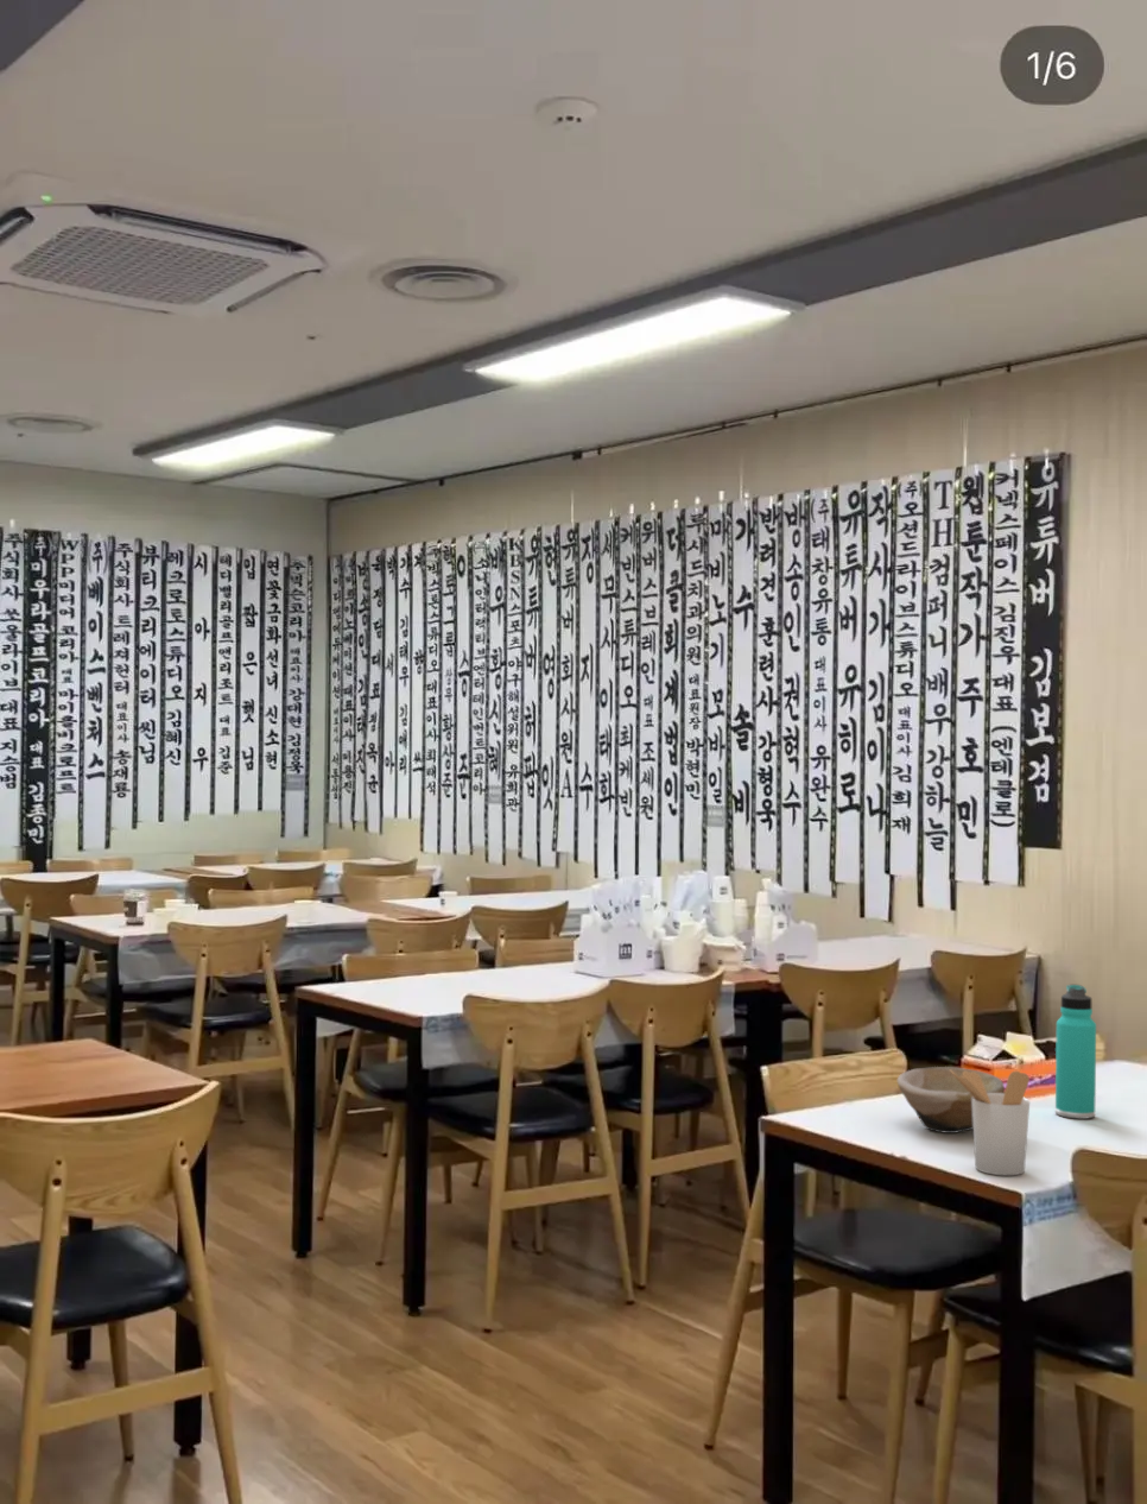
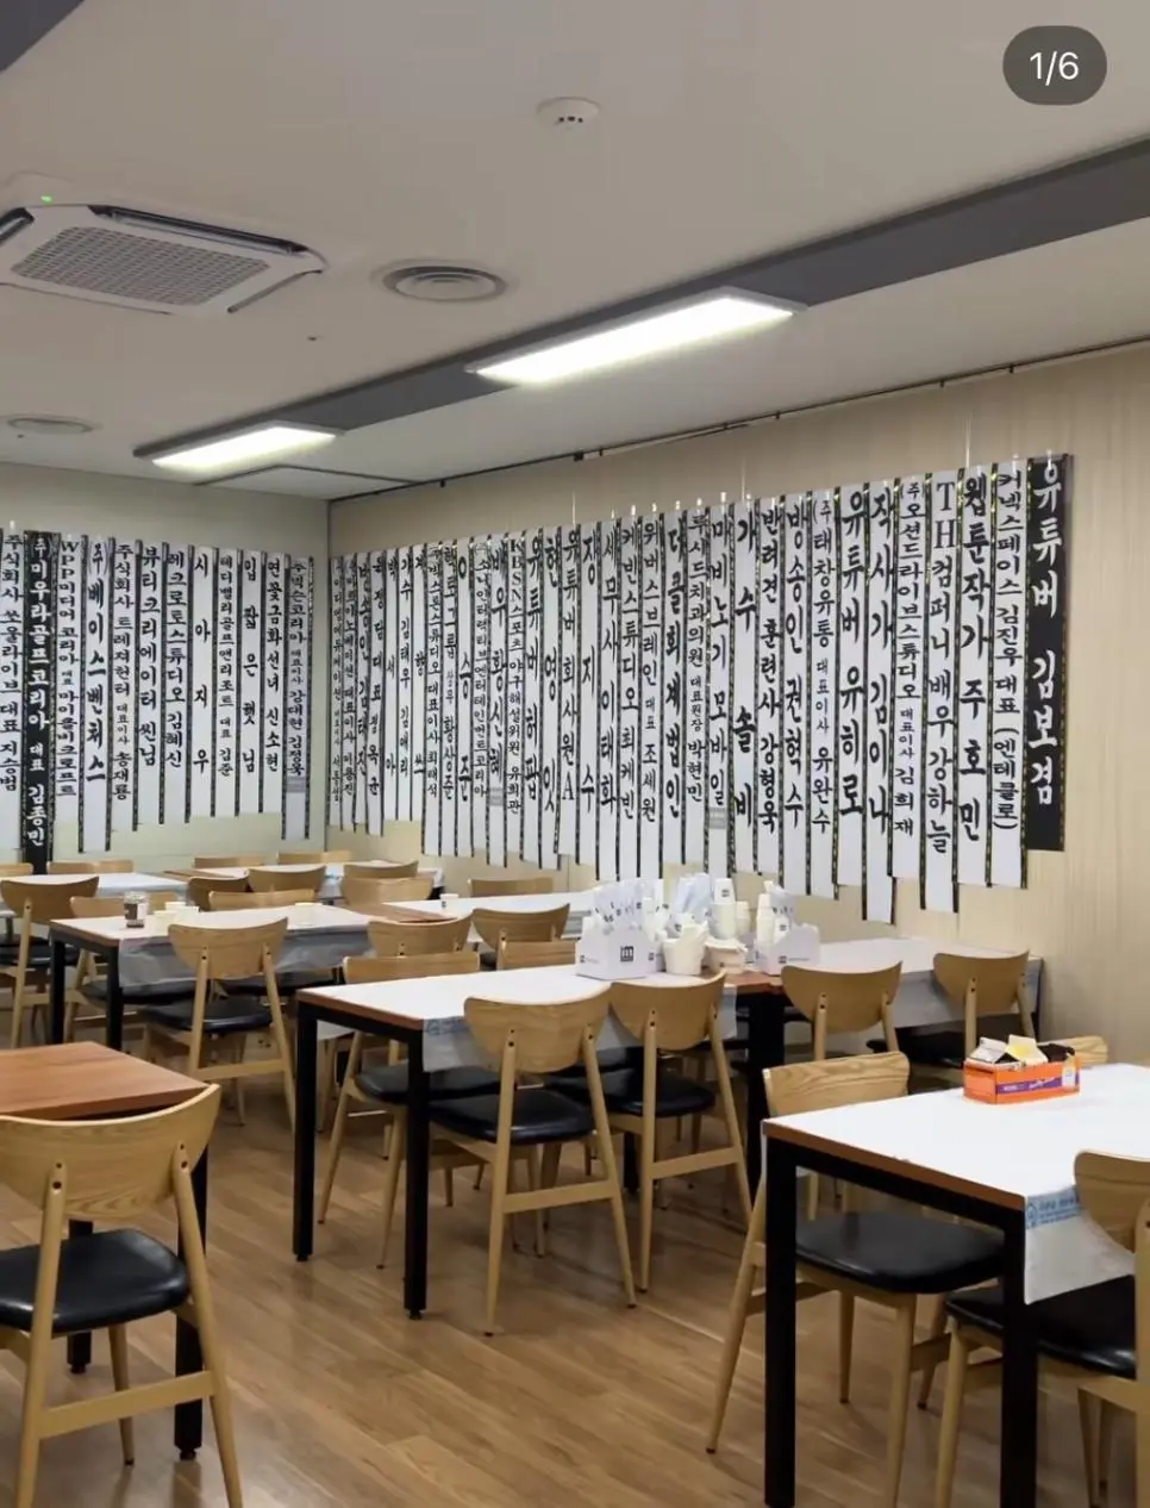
- utensil holder (988, 1118)
- thermos bottle (1076, 1050)
- bowl (952, 1103)
